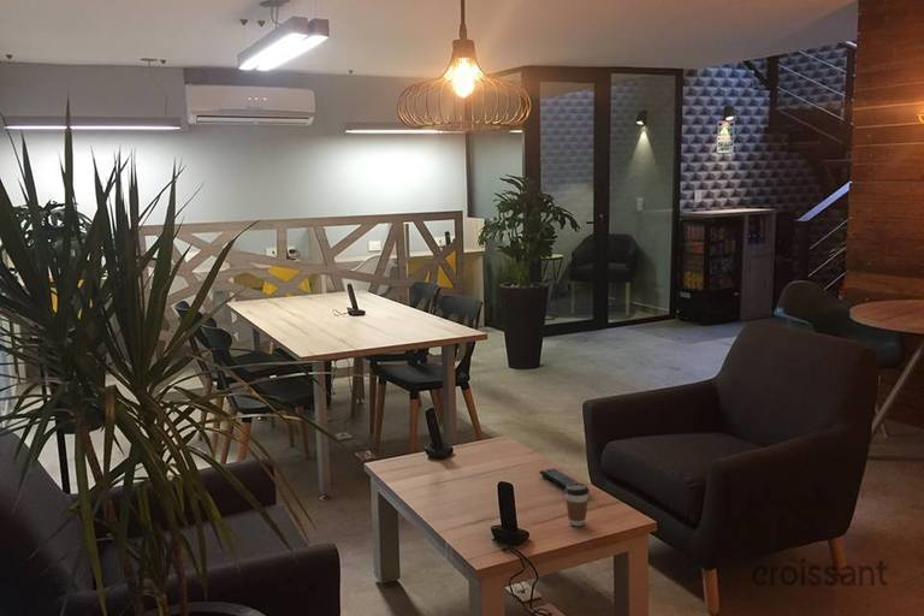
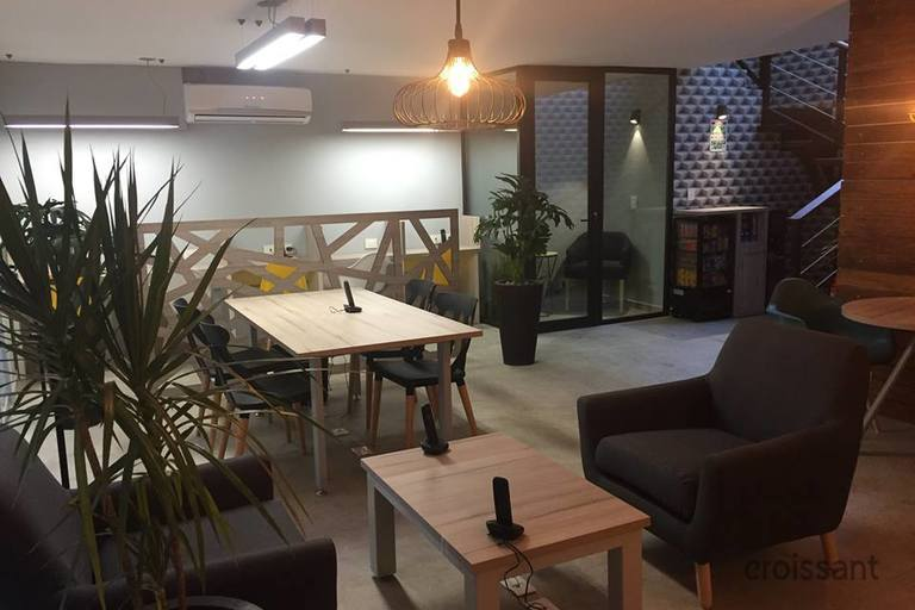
- coffee cup (576, 504)
- remote control (563, 481)
